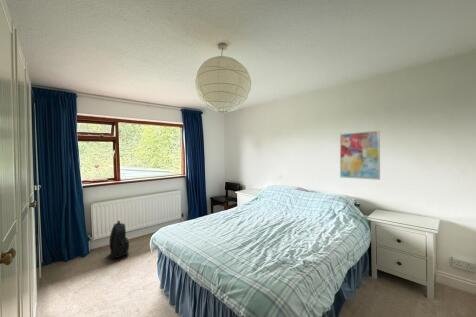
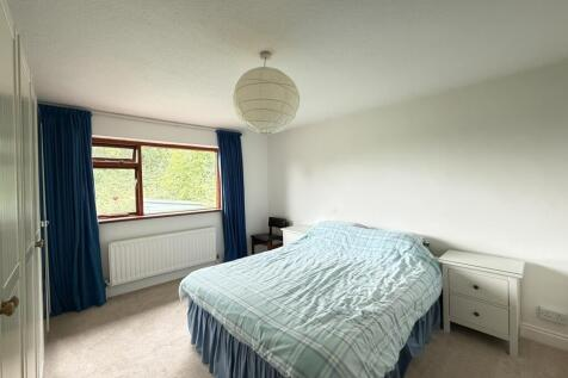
- backpack (119, 237)
- wall art (358, 155)
